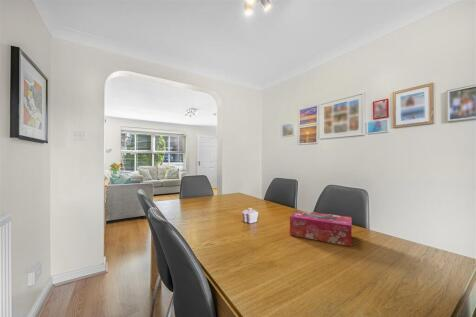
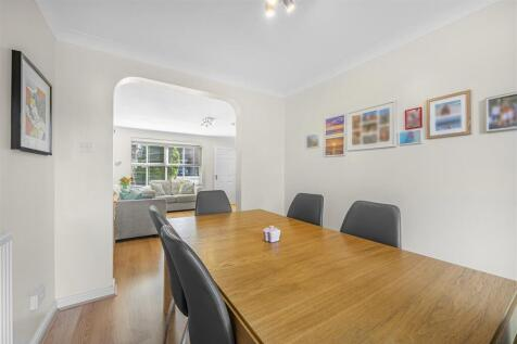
- tissue box (320, 226)
